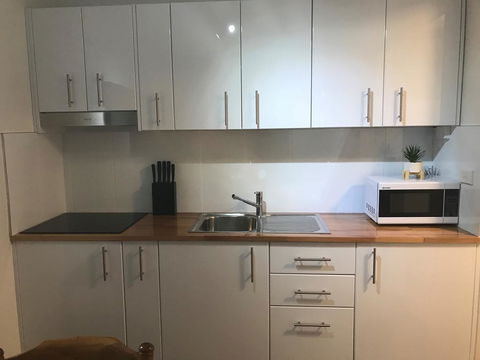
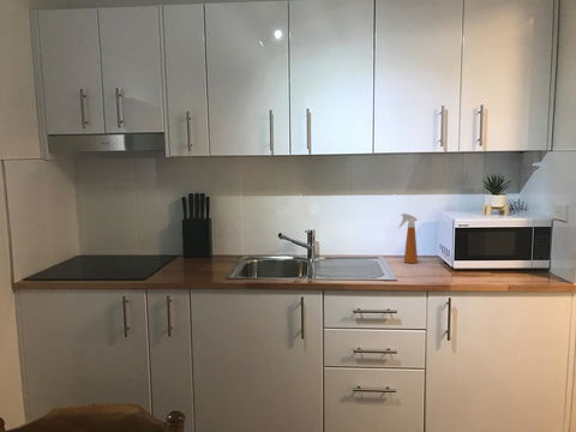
+ spray bottle (407, 238)
